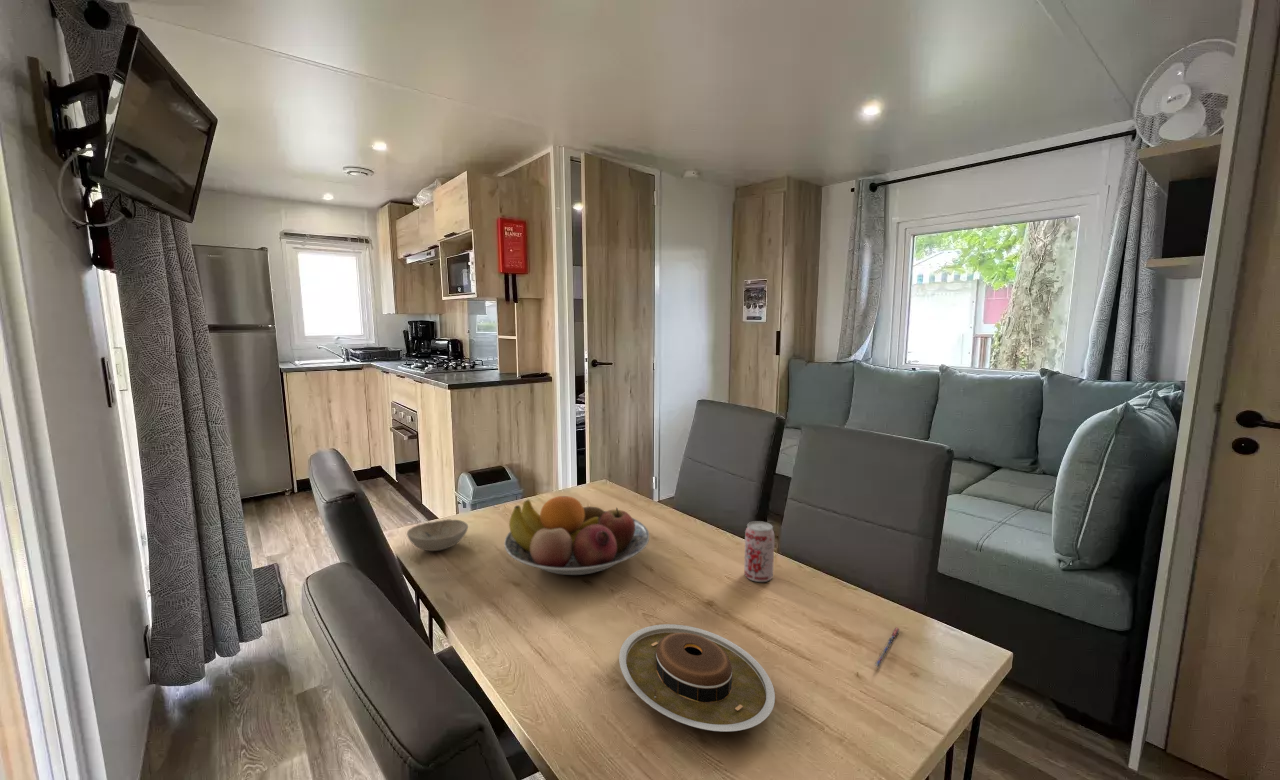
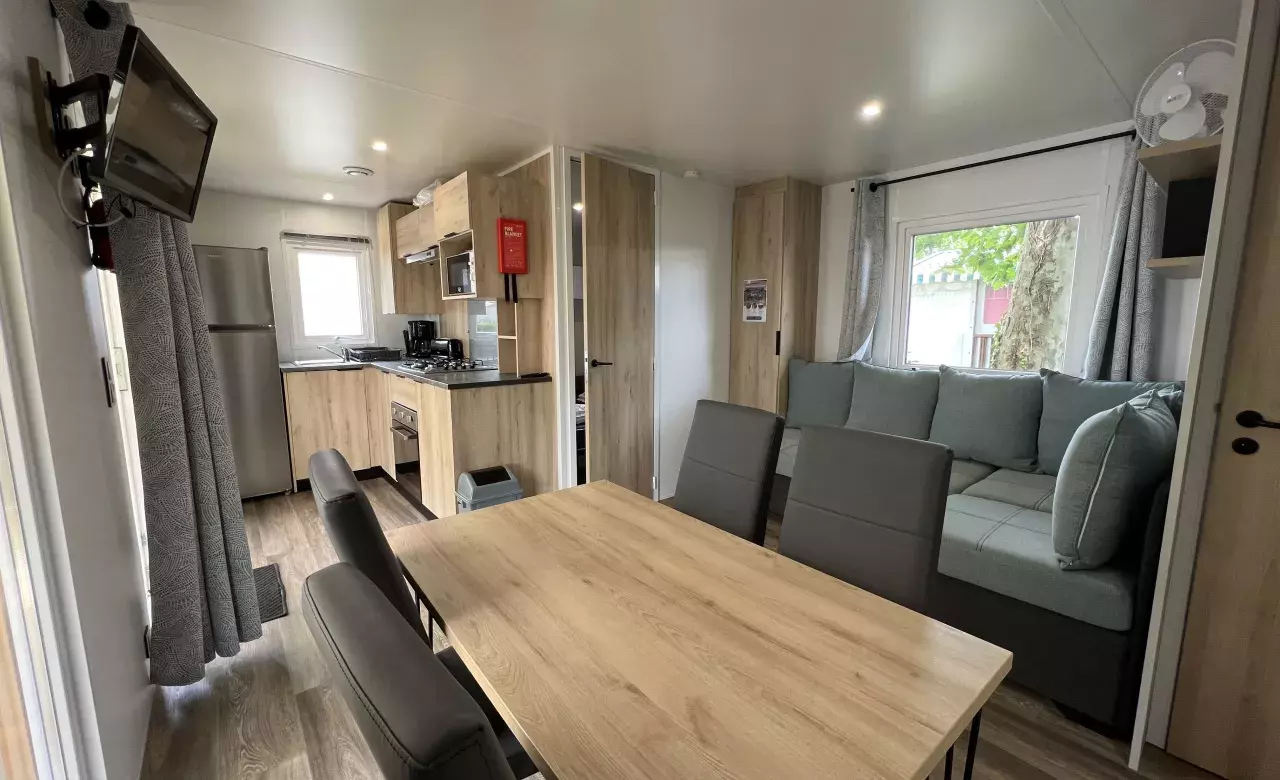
- pen (887, 646)
- beverage can (759, 551)
- bowl (438, 537)
- plate (692, 666)
- fruit bowl (577, 529)
